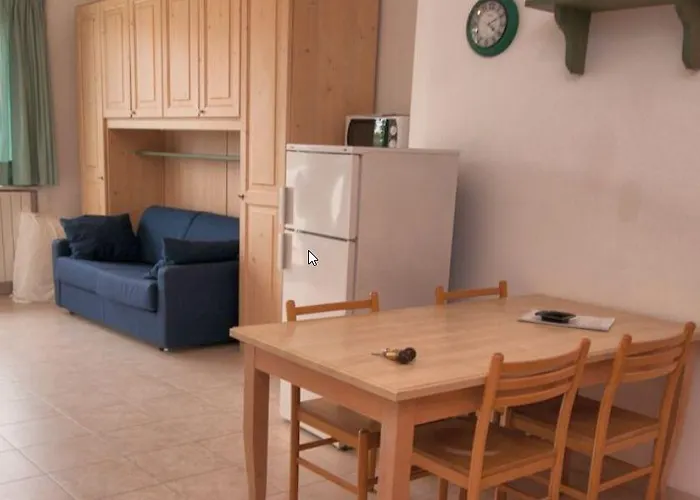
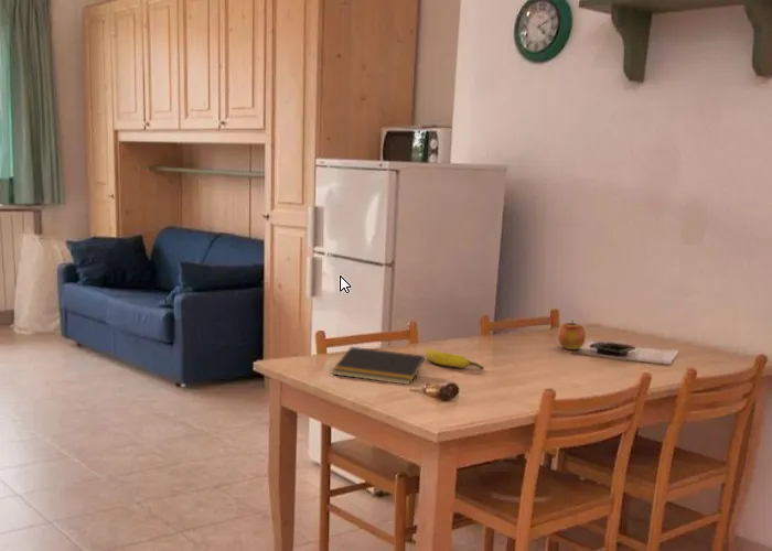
+ apple (571, 334)
+ banana (449, 357)
+ notepad (378, 365)
